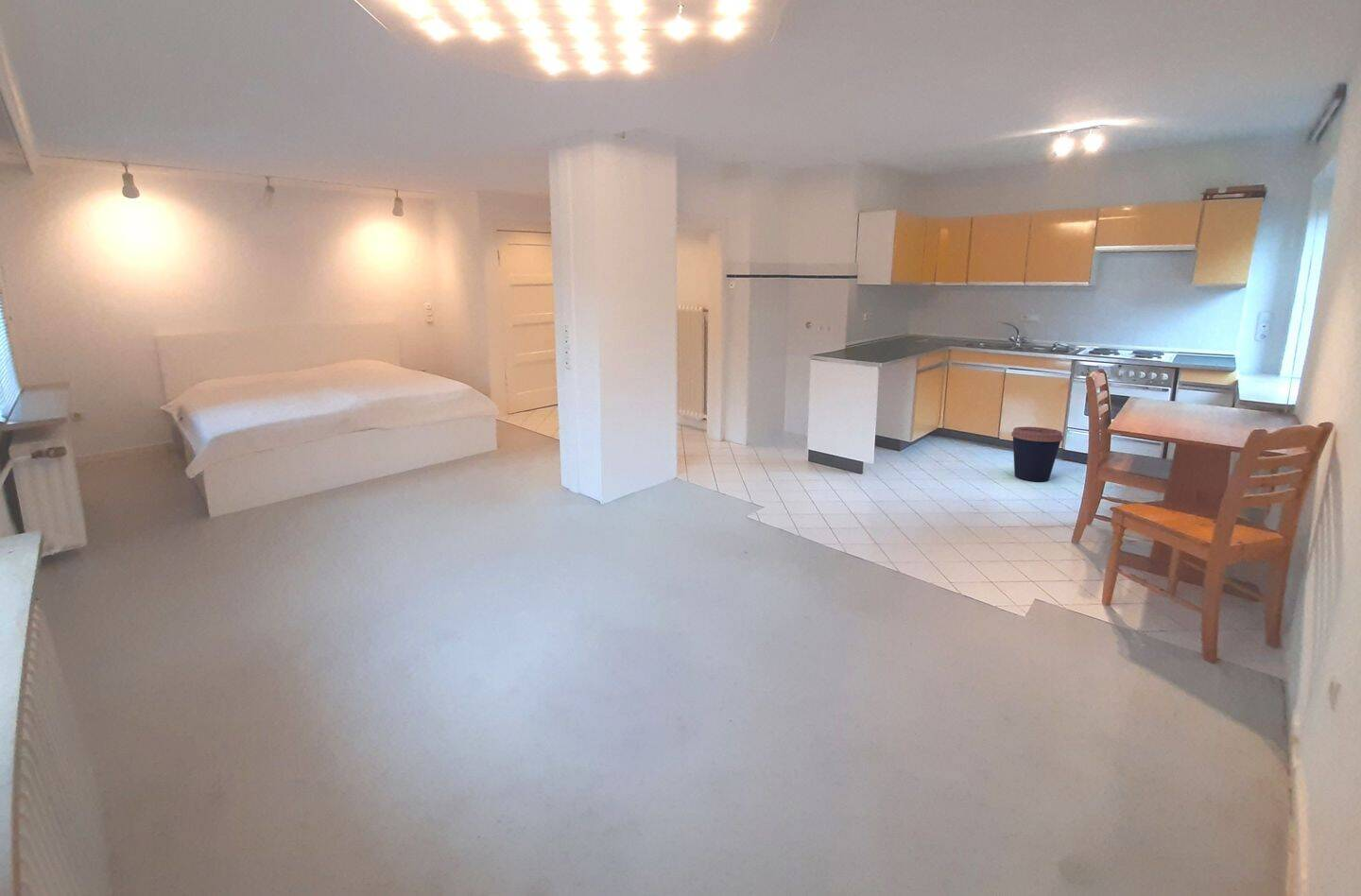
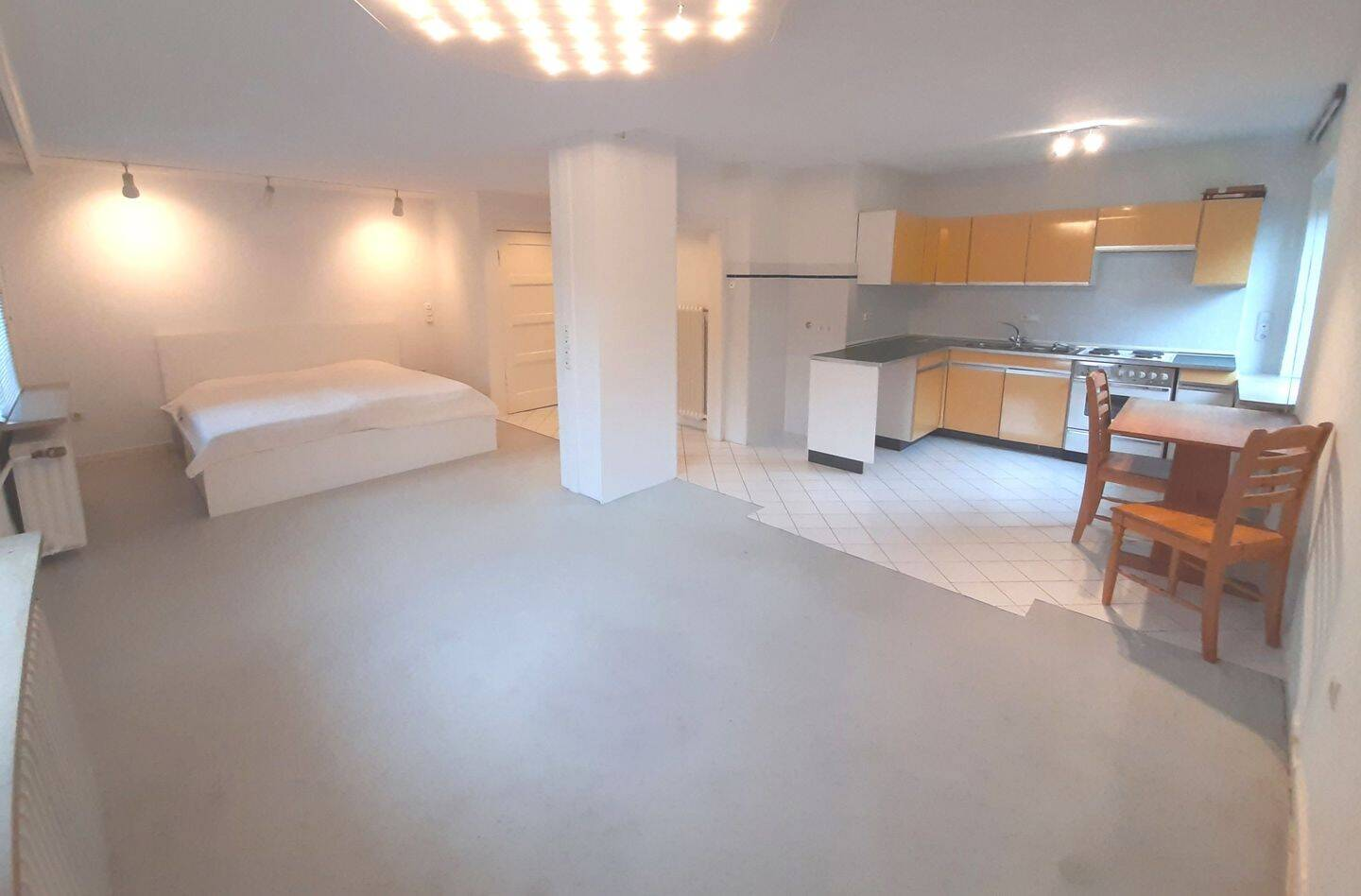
- coffee cup (1034, 454)
